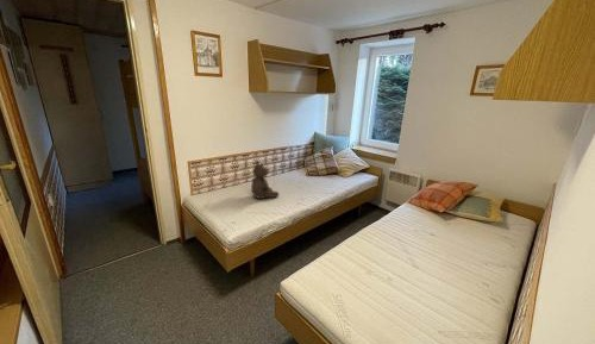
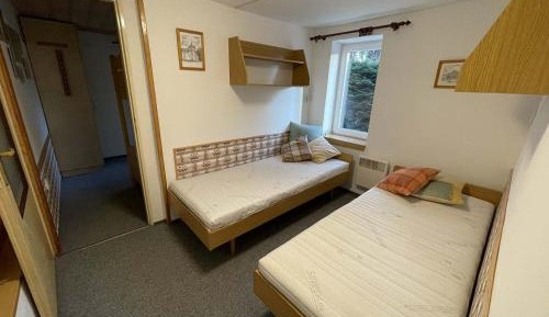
- teddy bear (264, 179)
